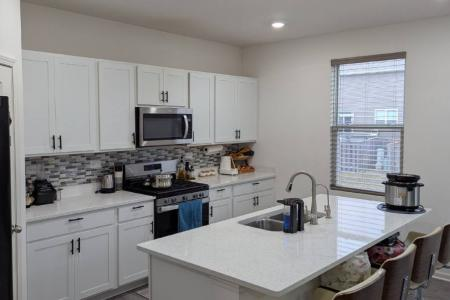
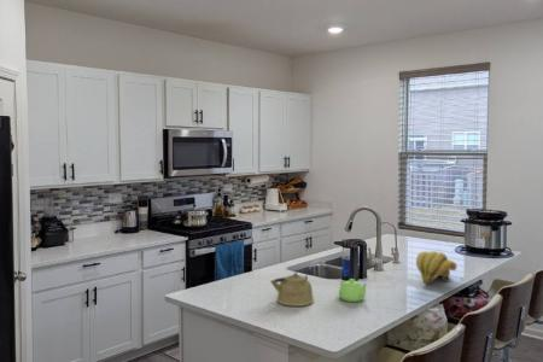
+ teapot (352, 288)
+ kettle (291, 286)
+ banana bunch (436, 265)
